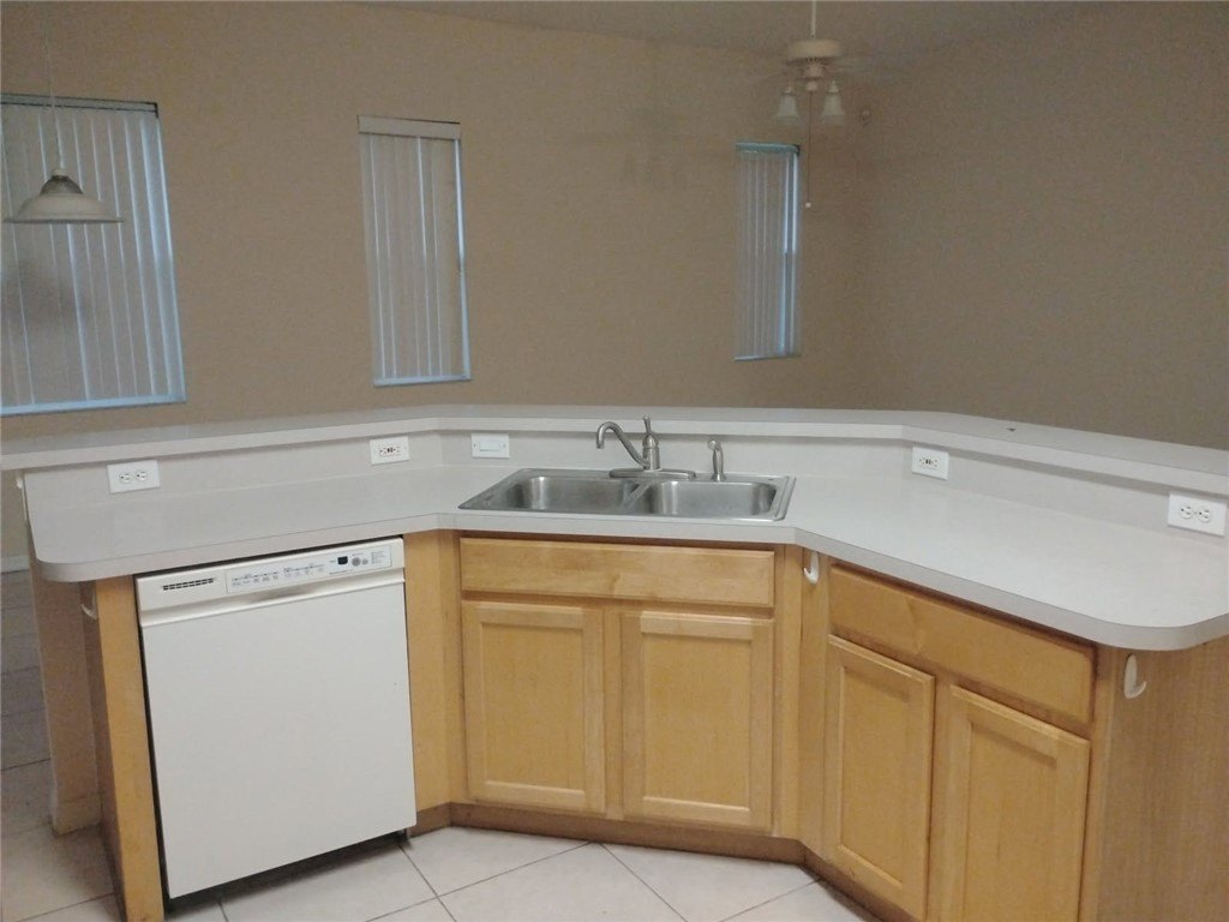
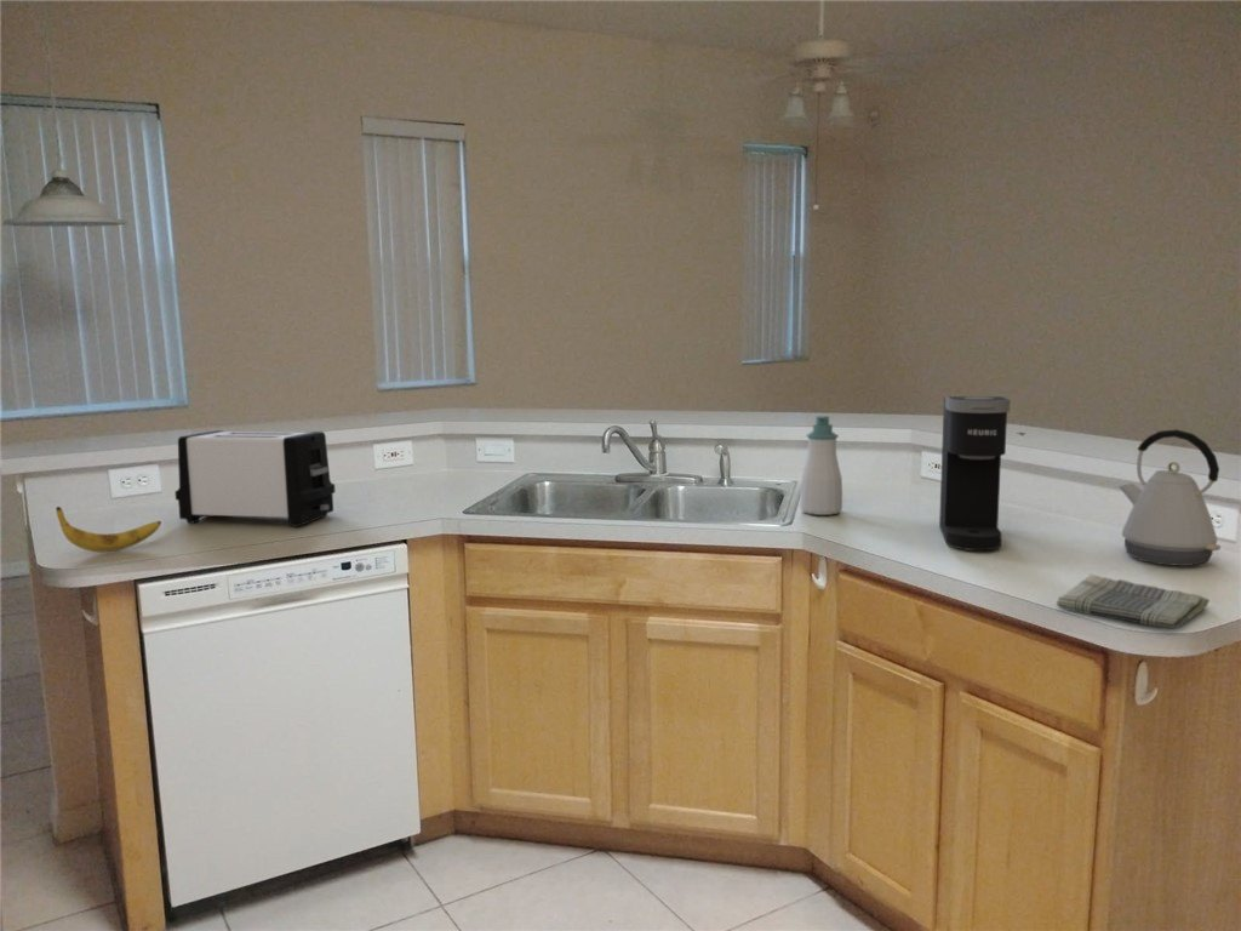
+ dish towel (1132, 599)
+ soap bottle (822, 464)
+ toaster (257, 476)
+ coffee maker (971, 467)
+ banana (110, 533)
+ kettle (1168, 493)
